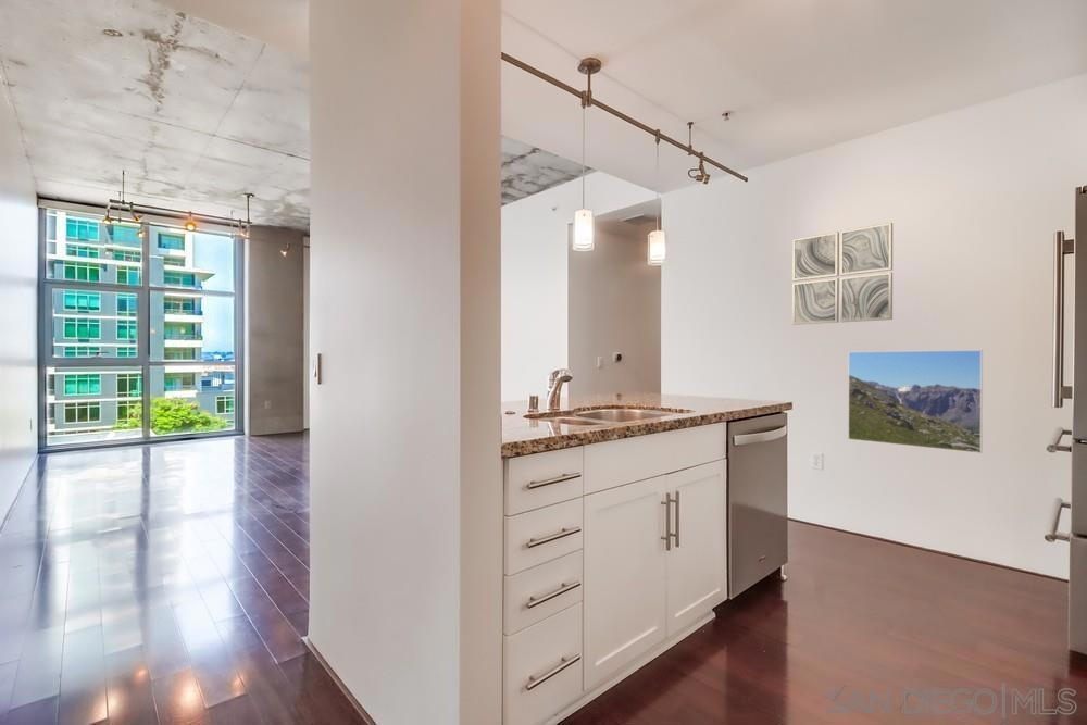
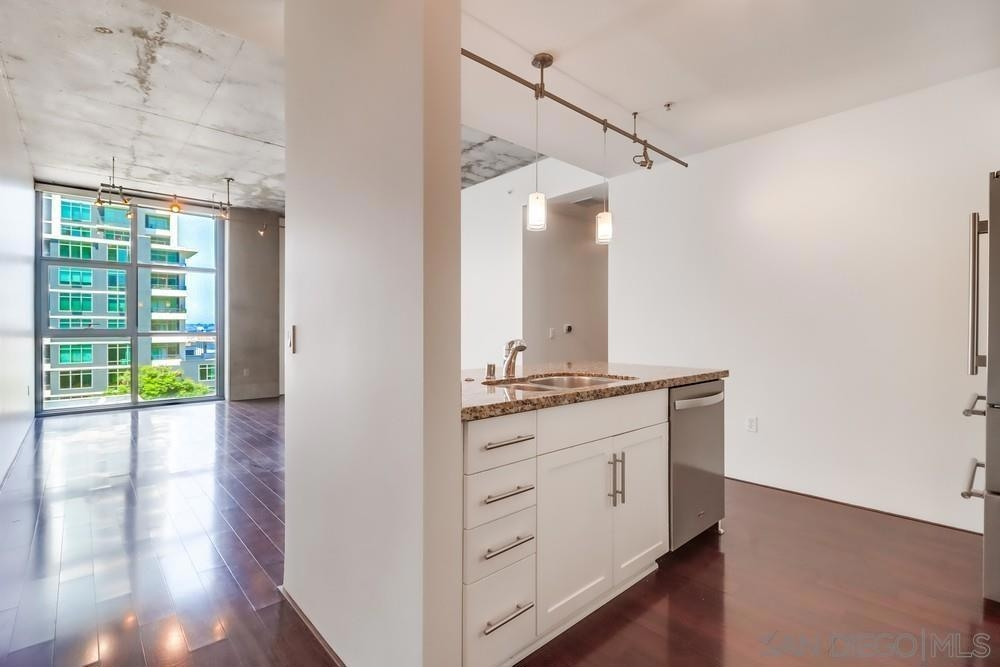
- wall art (838, 275)
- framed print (910, 398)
